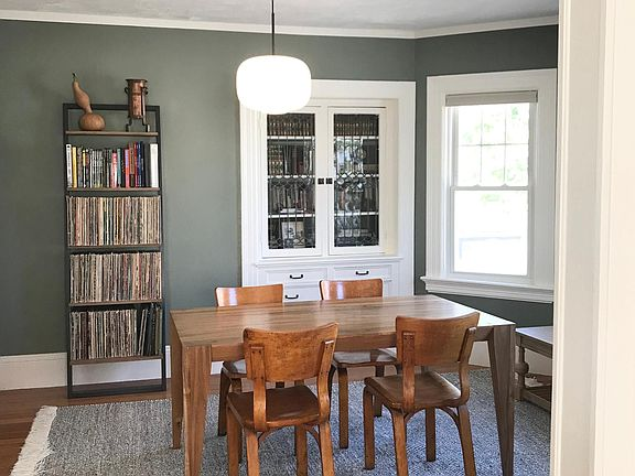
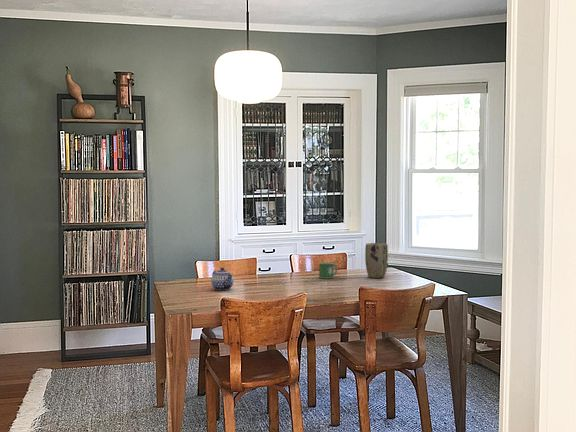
+ mug (328, 270)
+ teapot (222, 278)
+ plant pot (376, 260)
